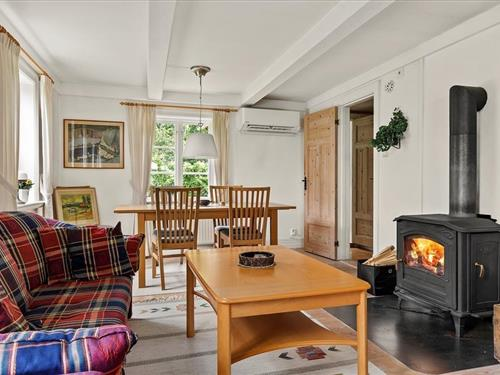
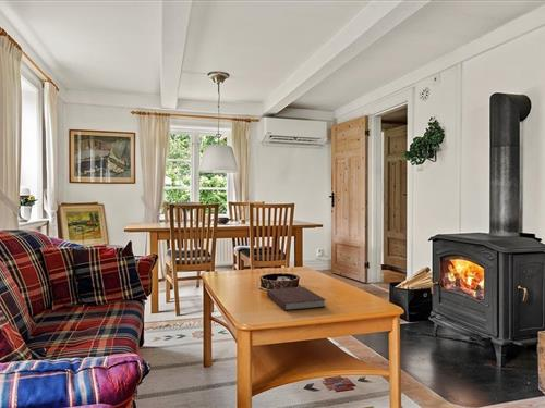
+ notebook (294, 297)
